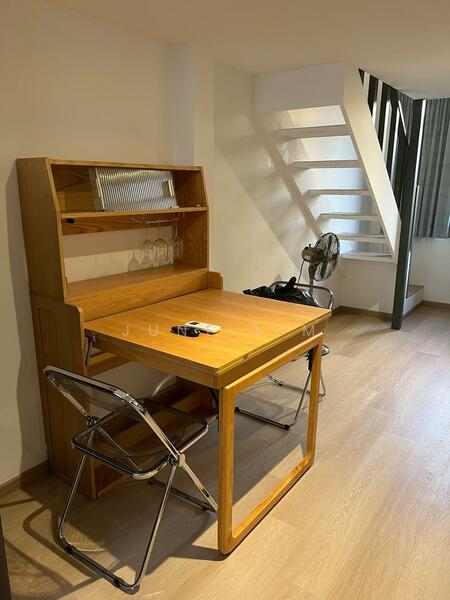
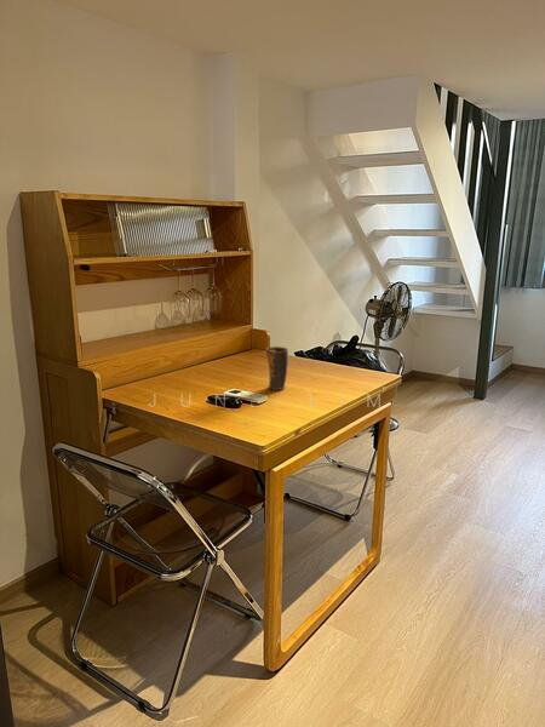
+ mug (275, 368)
